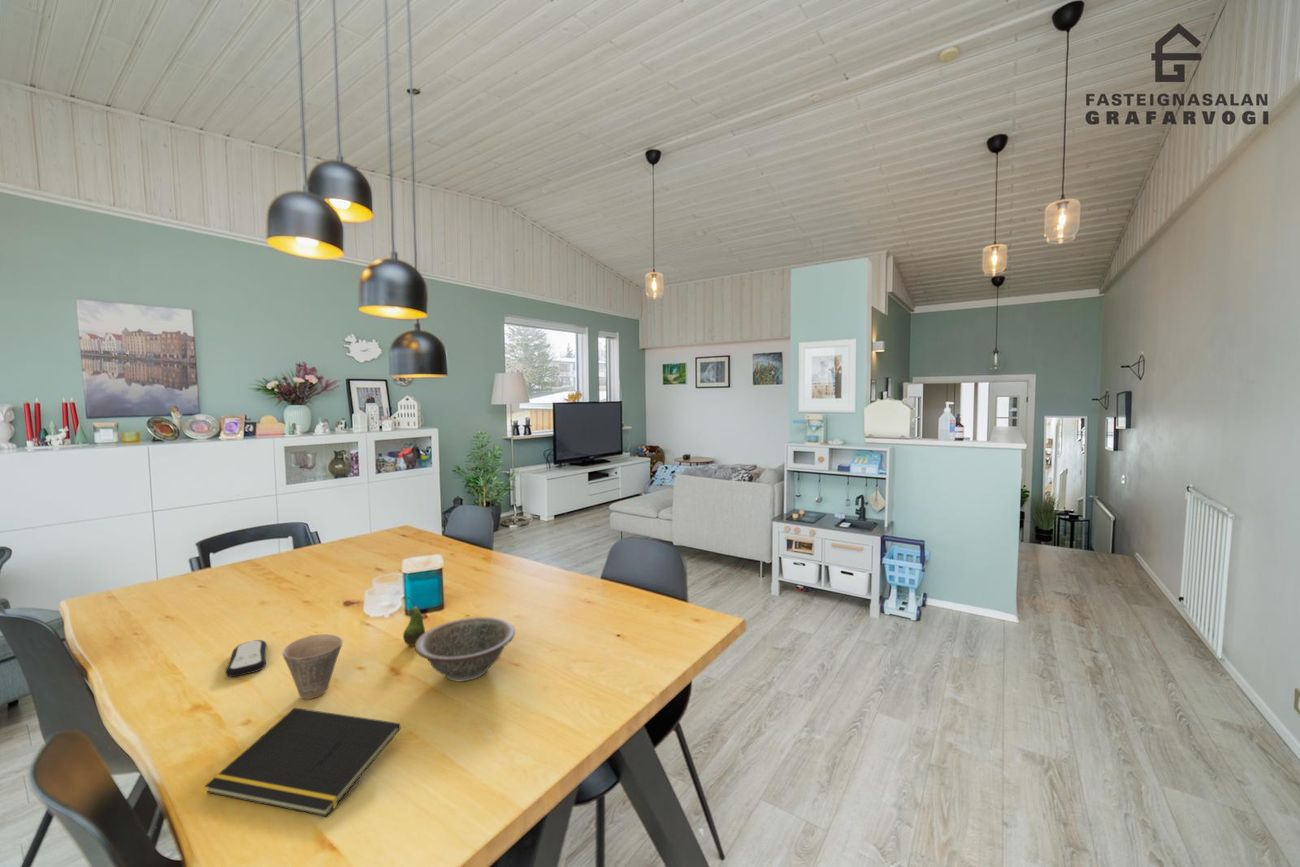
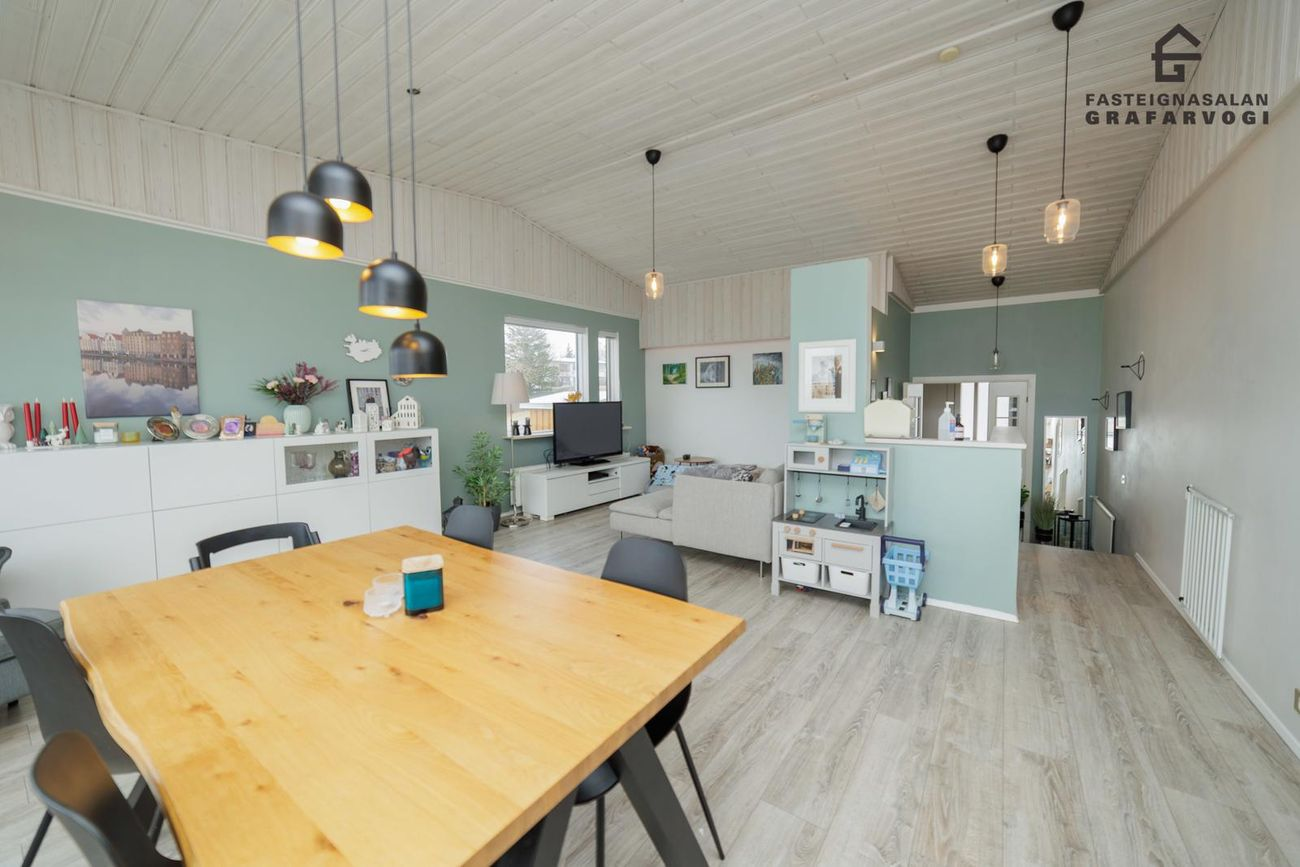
- fruit (413, 621)
- remote control (248, 656)
- decorative bowl (466, 653)
- notepad (308, 755)
- cup (314, 668)
